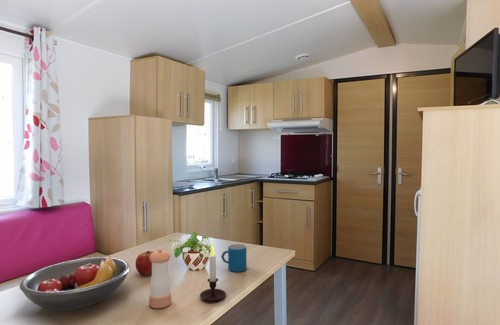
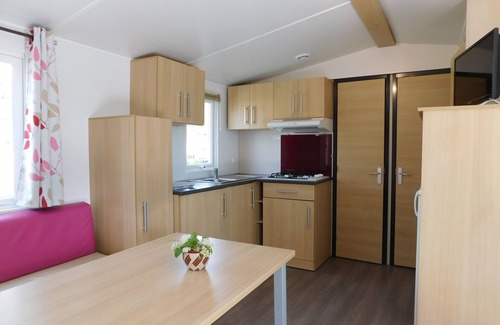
- apple (147, 261)
- fruit bowl (79, 282)
- mug (233, 258)
- pepper shaker (160, 276)
- candle (212, 268)
